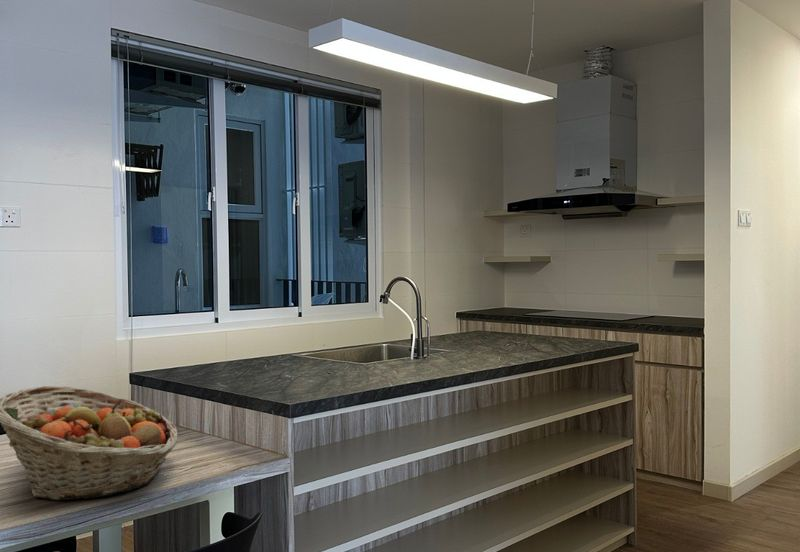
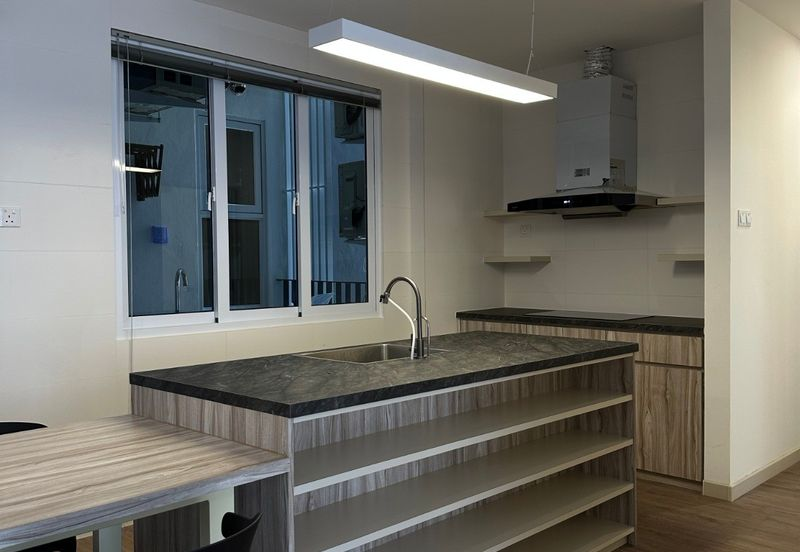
- fruit basket (90, 434)
